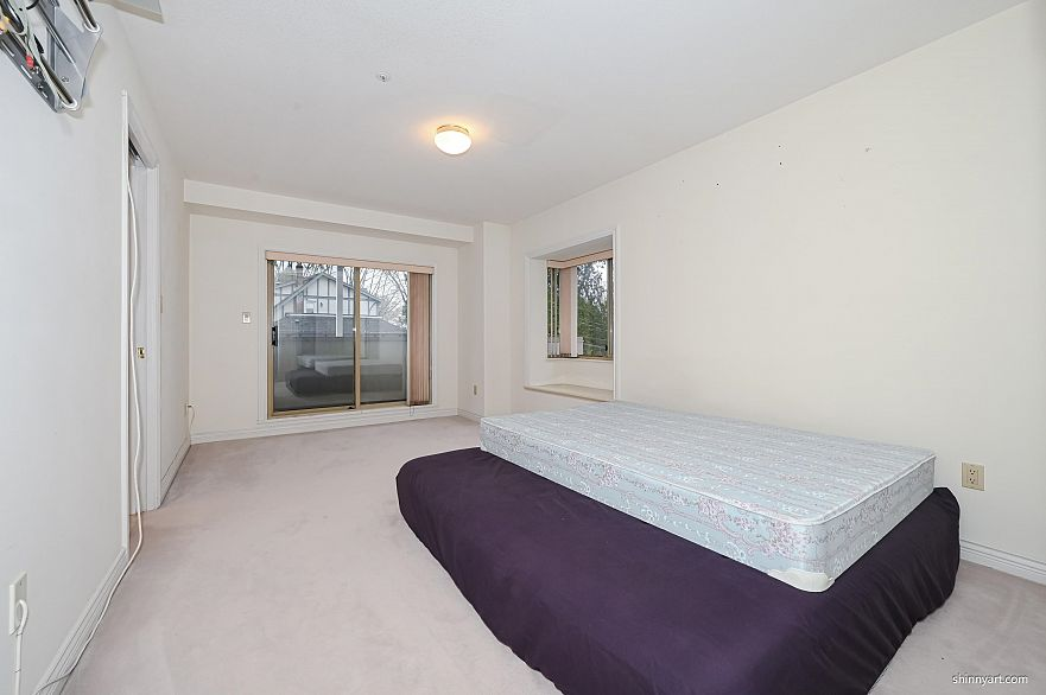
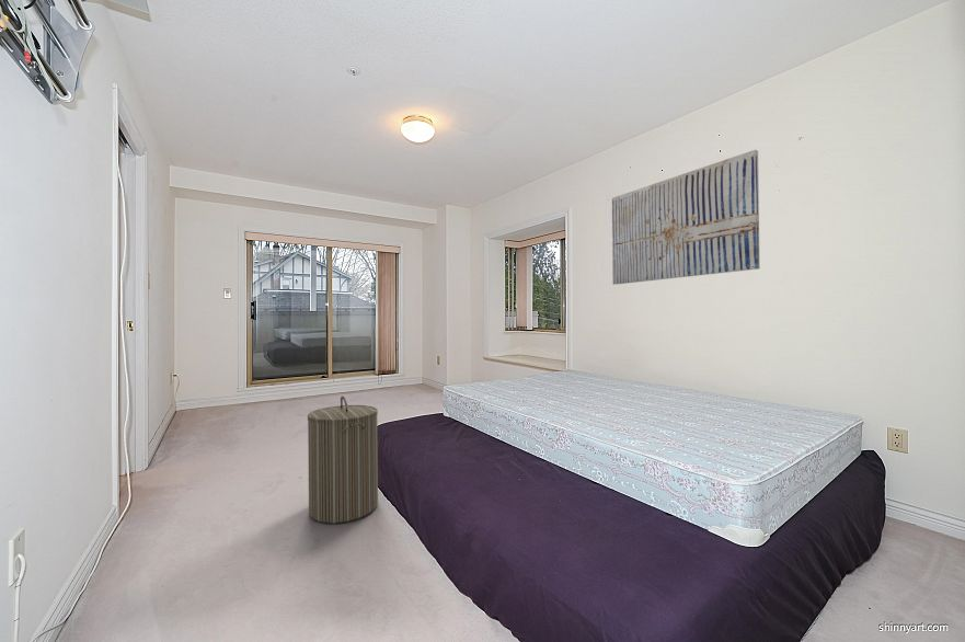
+ wall art (674, 228)
+ laundry hamper (343, 451)
